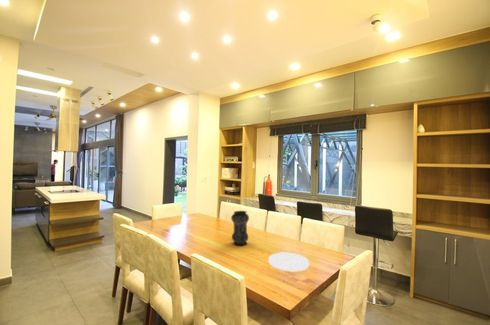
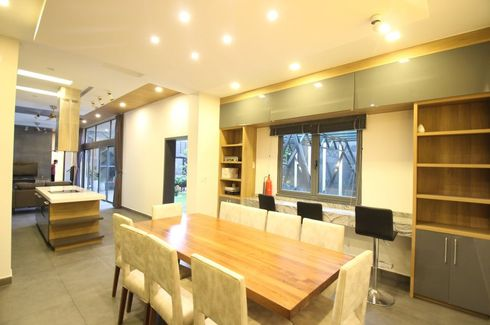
- plate (288, 261)
- vase (239, 227)
